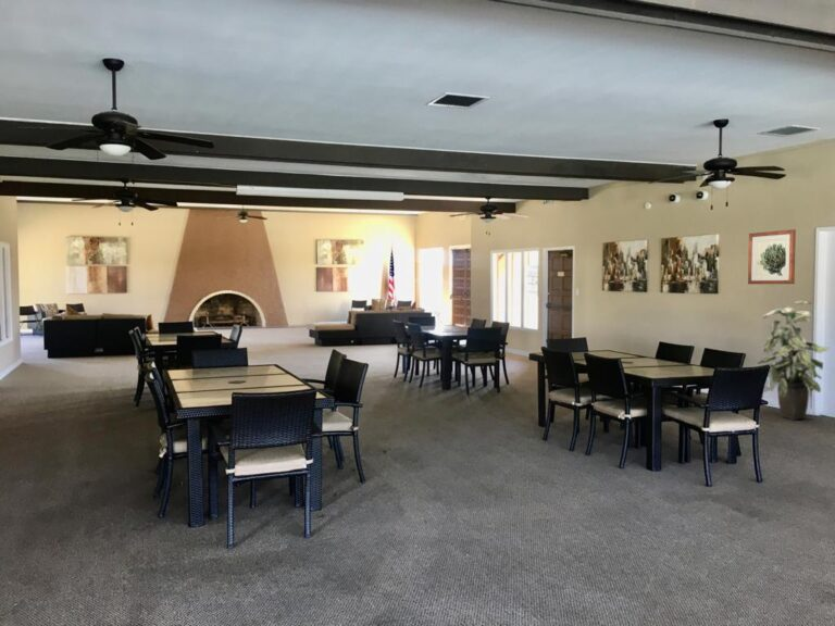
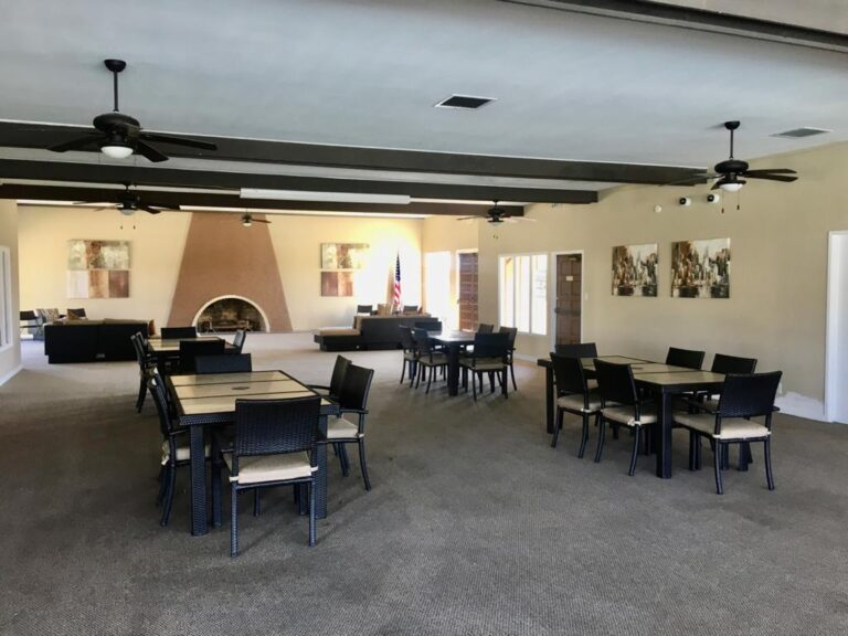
- wall art (771, 258)
- indoor plant (794, 361)
